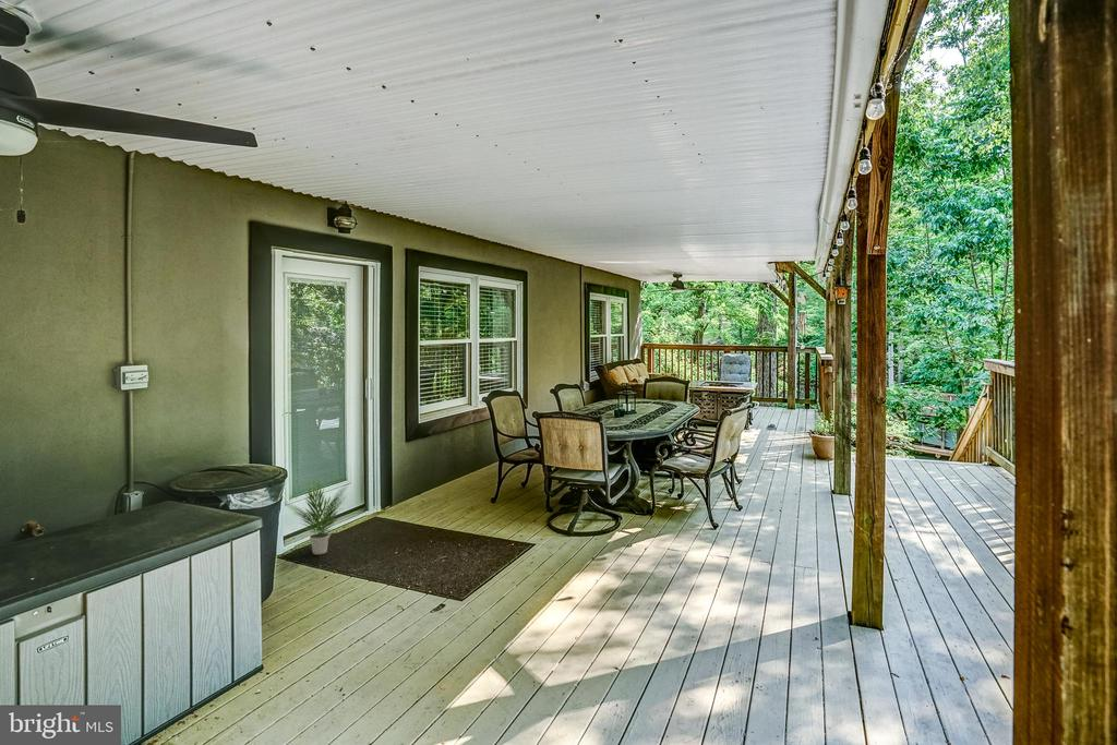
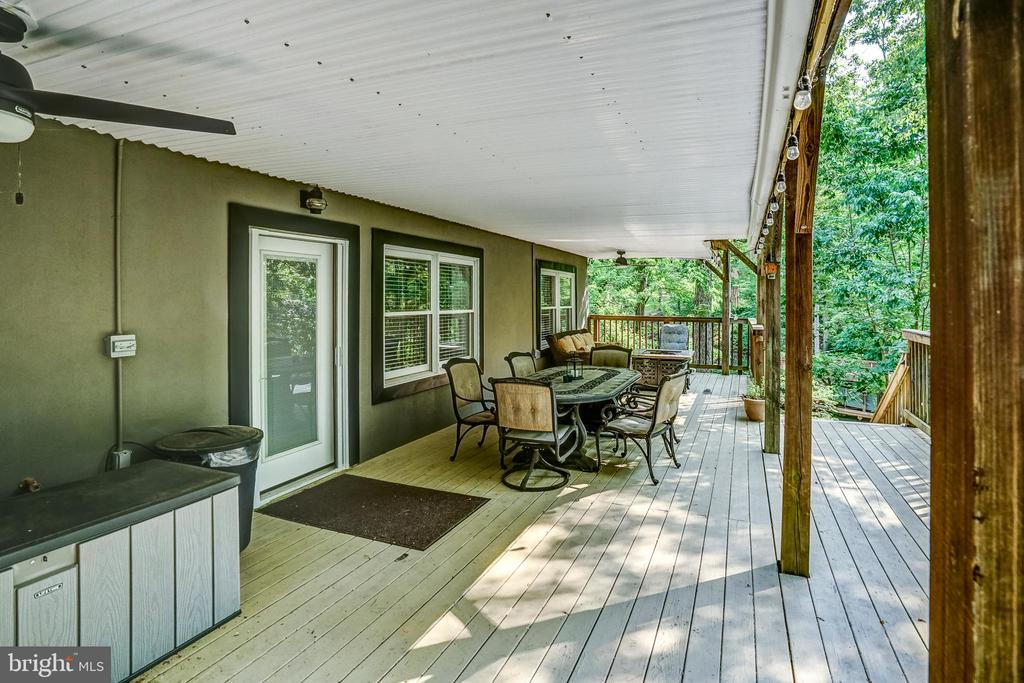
- potted plant (320, 517)
